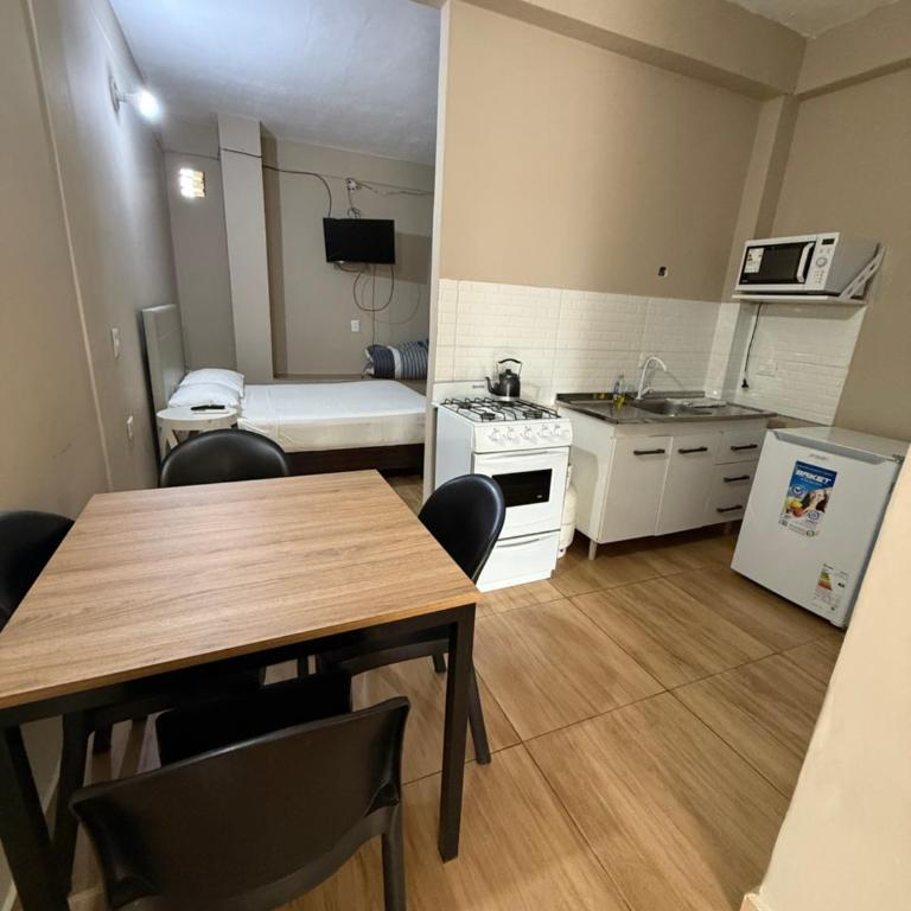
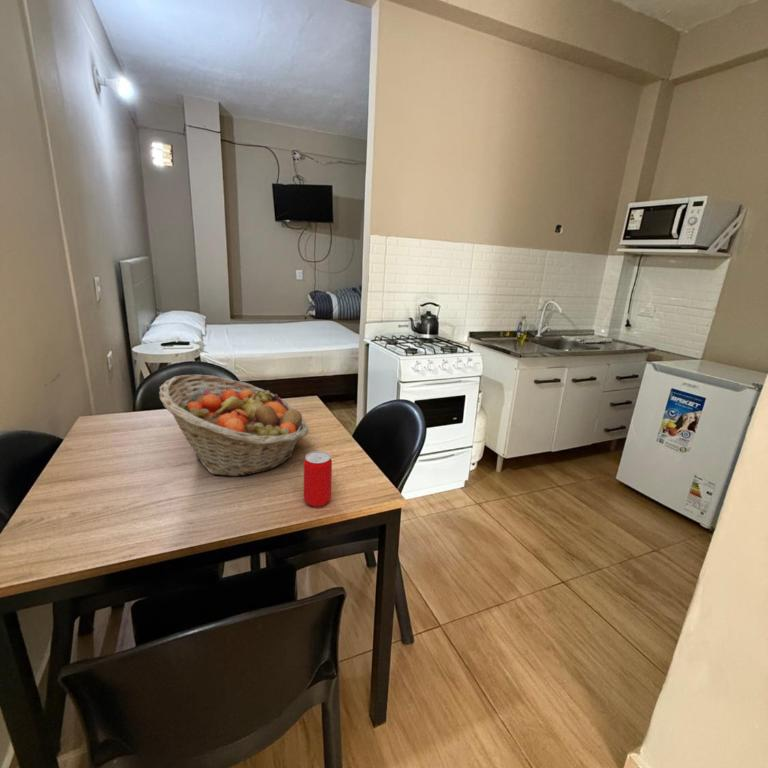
+ fruit basket (237, 417)
+ beverage can (317, 479)
